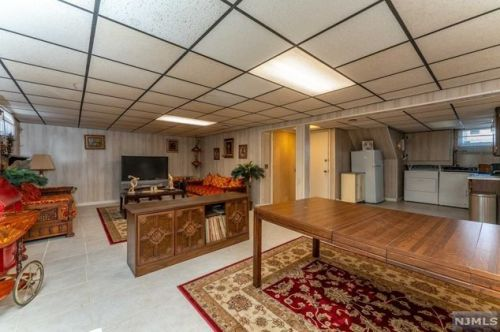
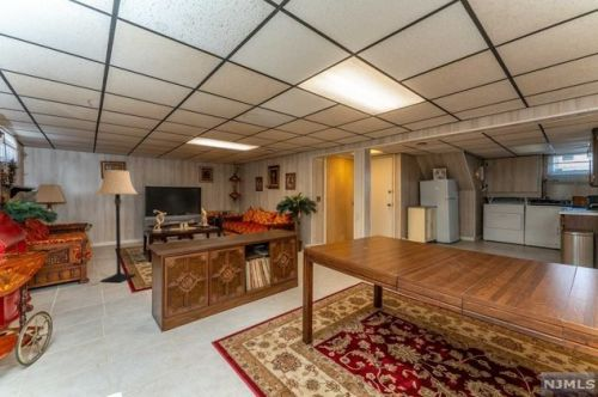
+ lamp (117, 225)
